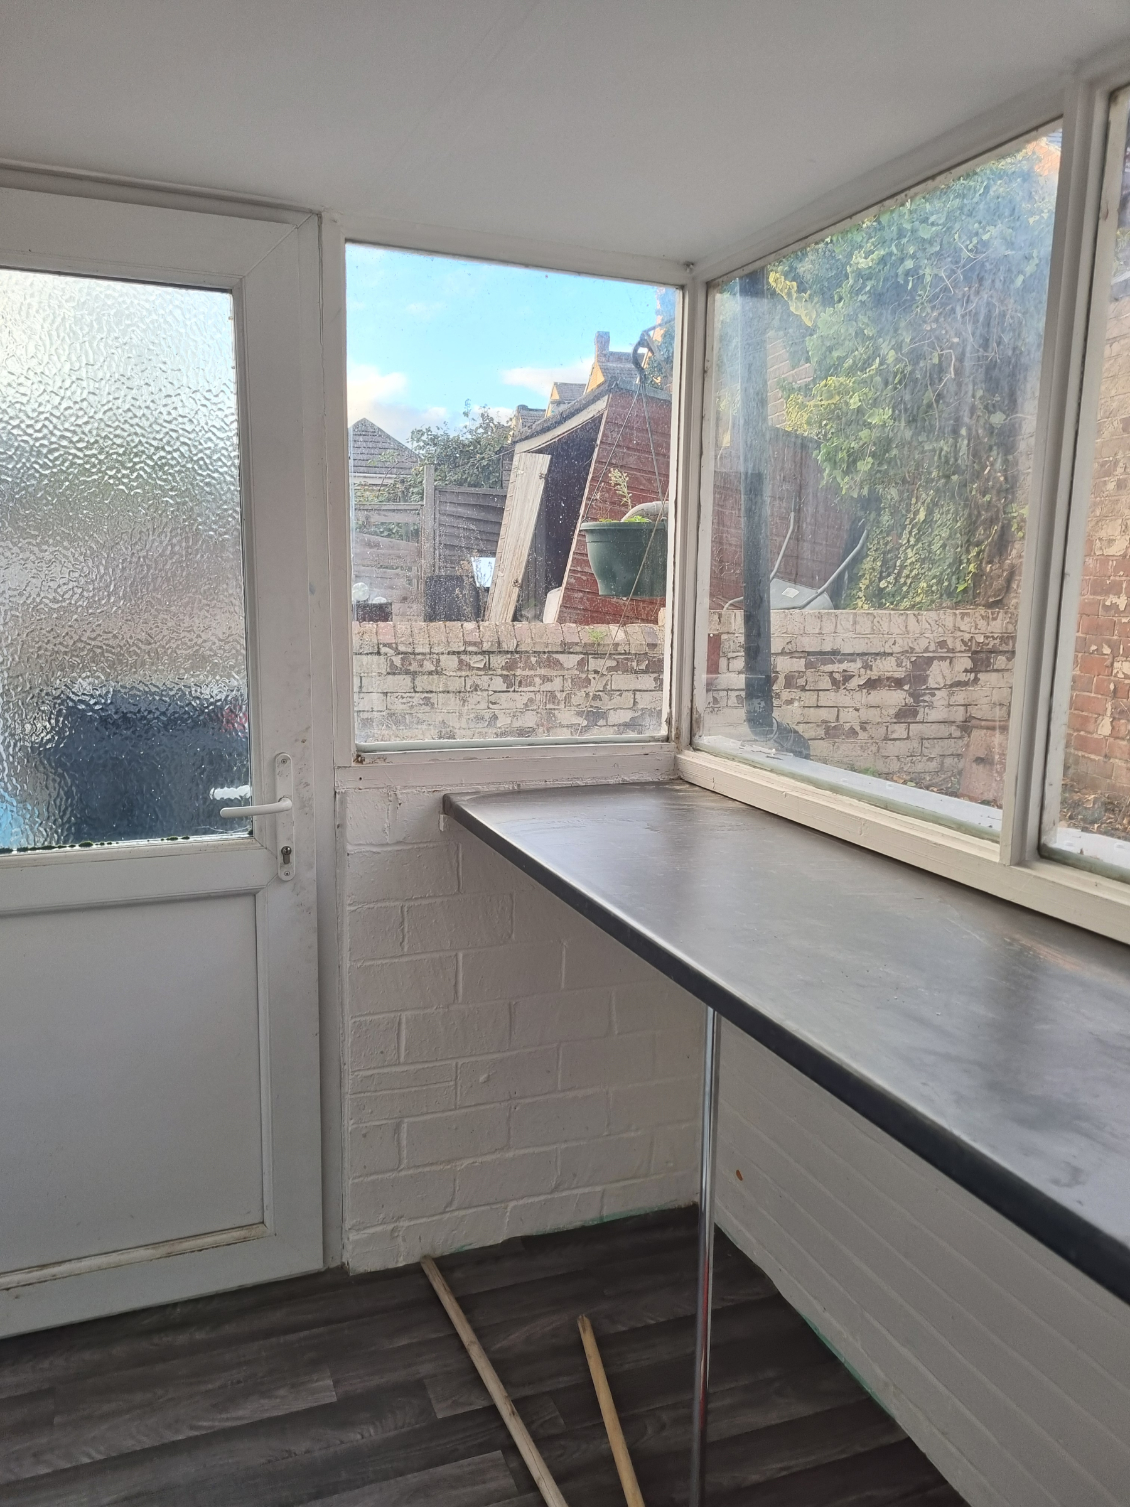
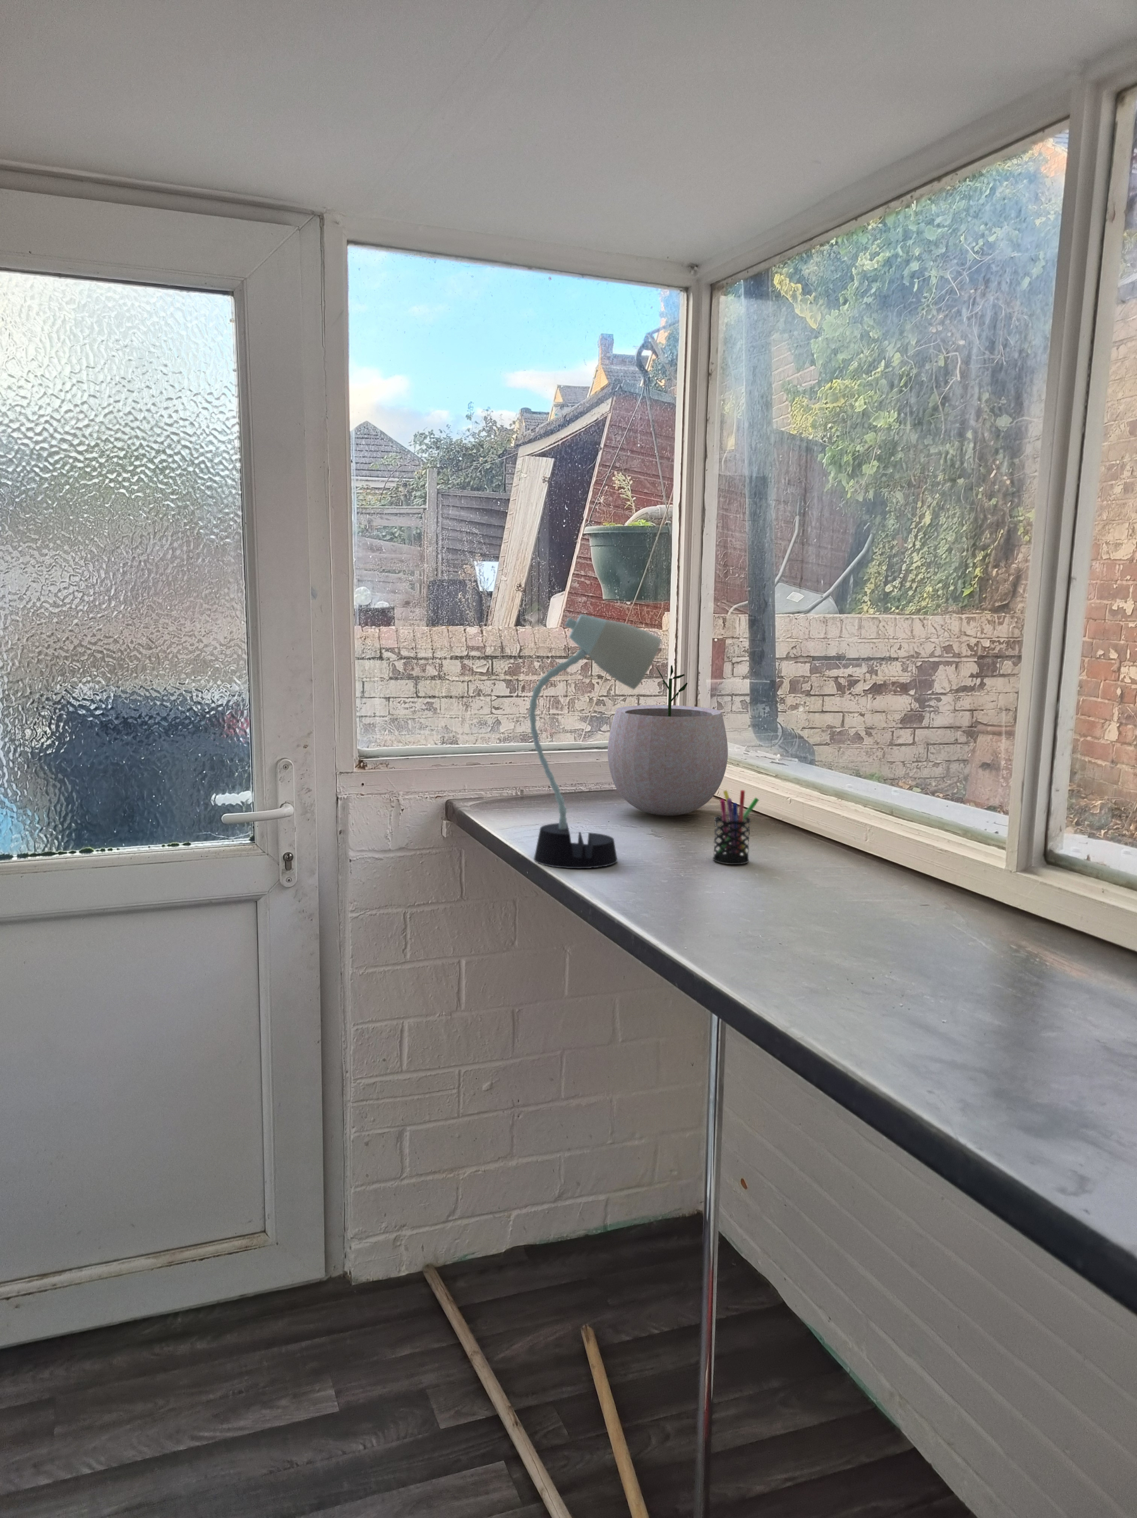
+ pen holder (737, 825)
+ desk lamp (546, 759)
+ plant pot (668, 739)
